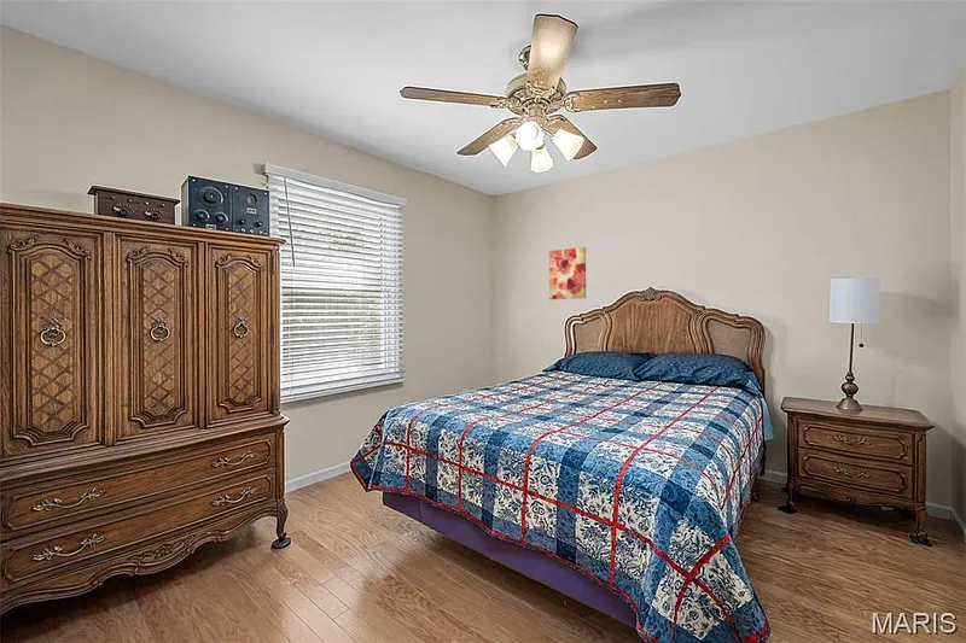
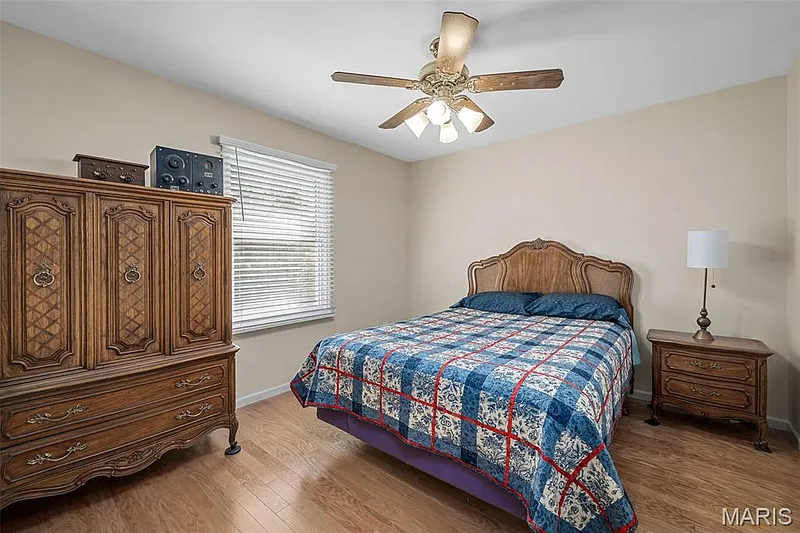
- wall art (566, 274)
